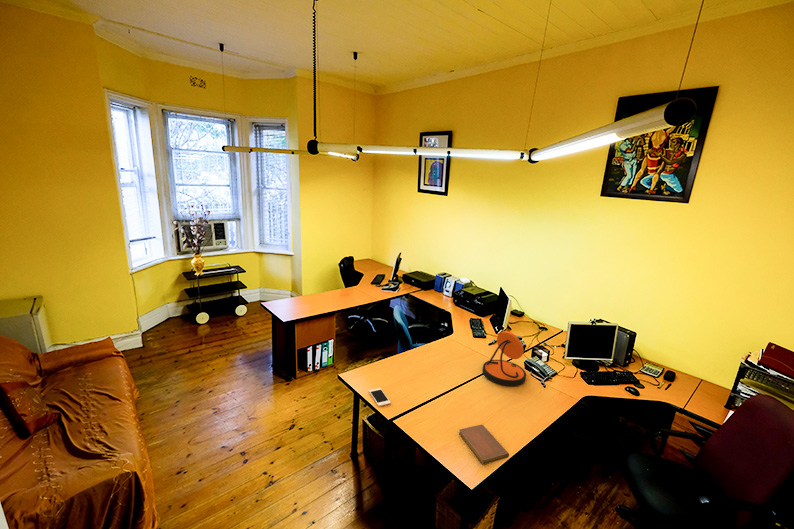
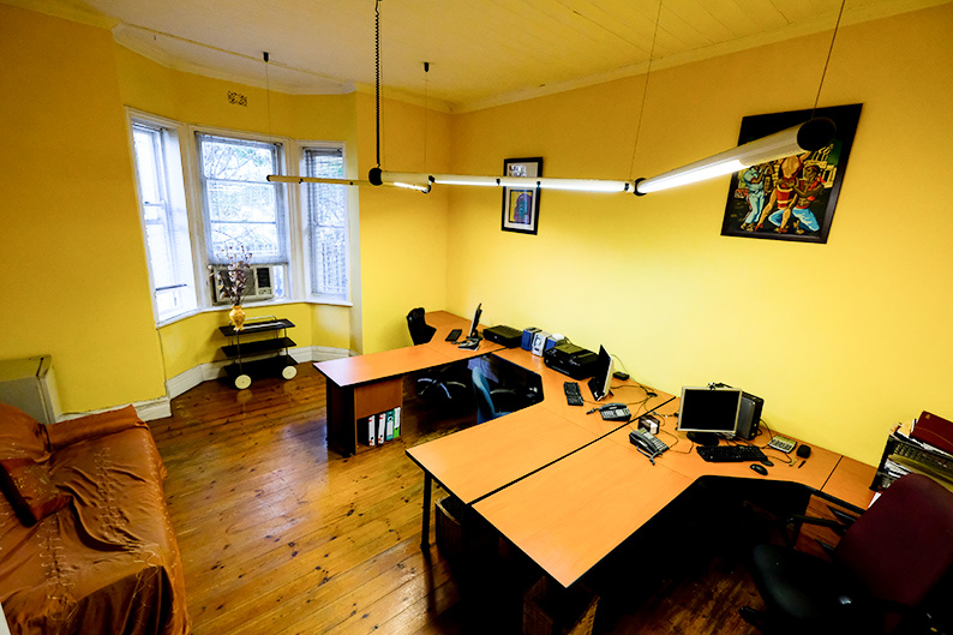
- cell phone (379, 396)
- desk lamp (506, 353)
- notebook (482, 442)
